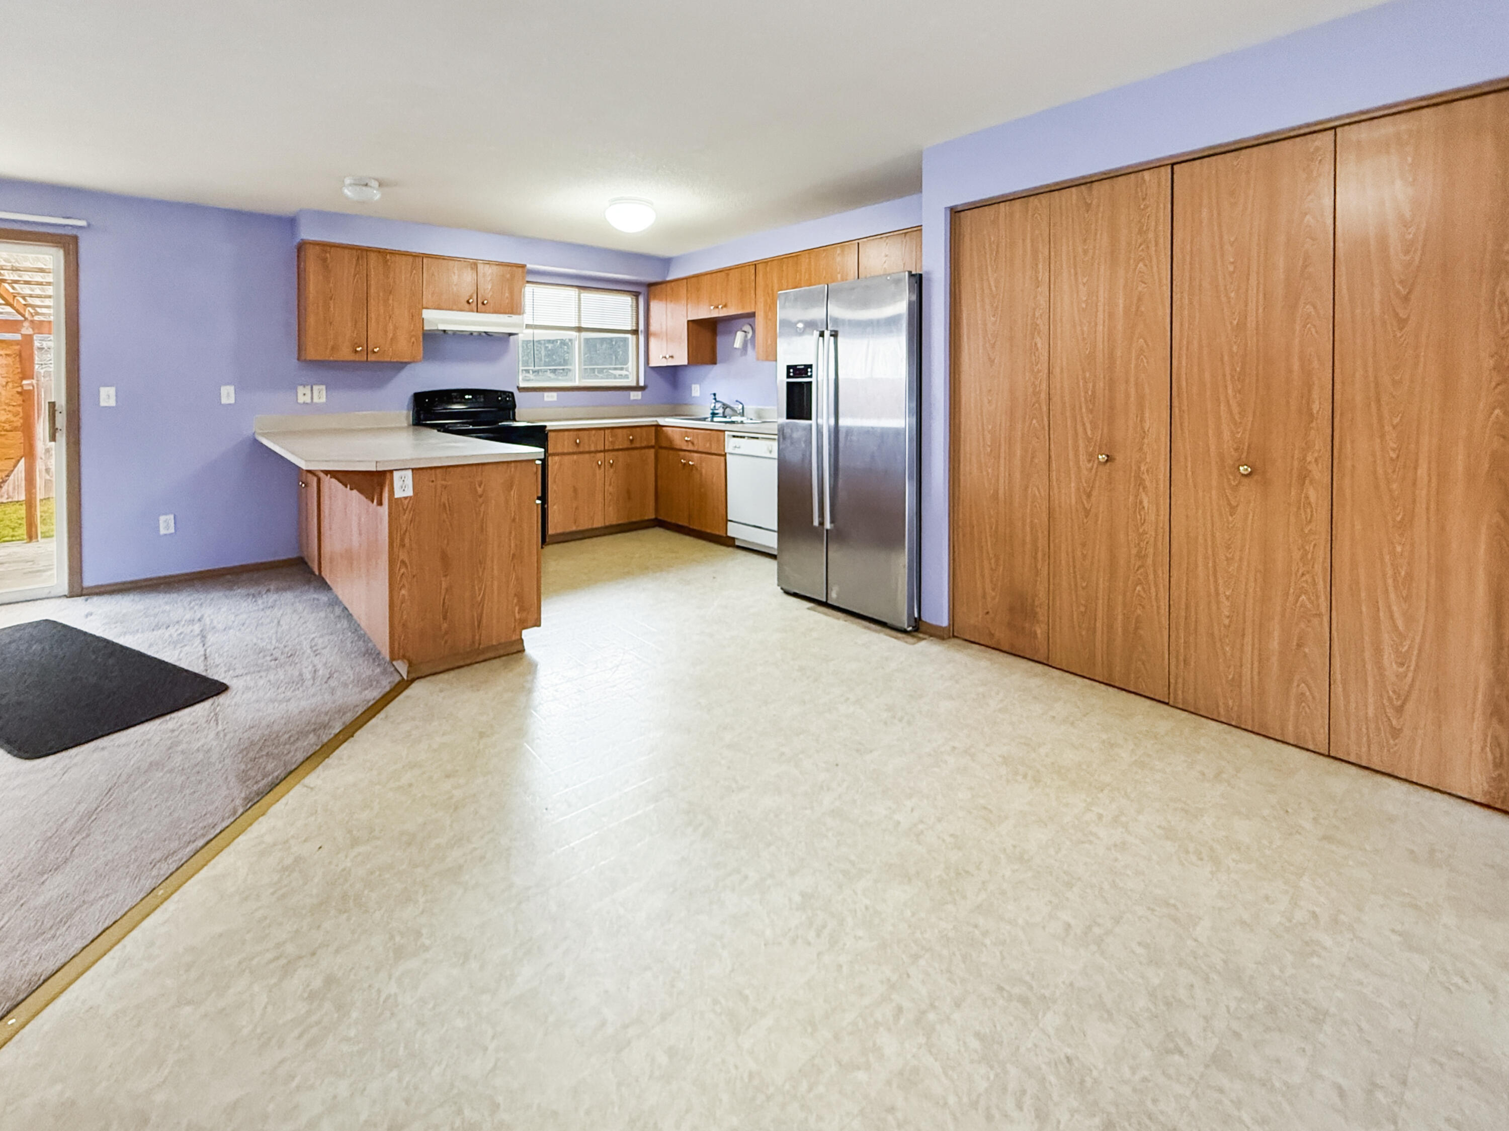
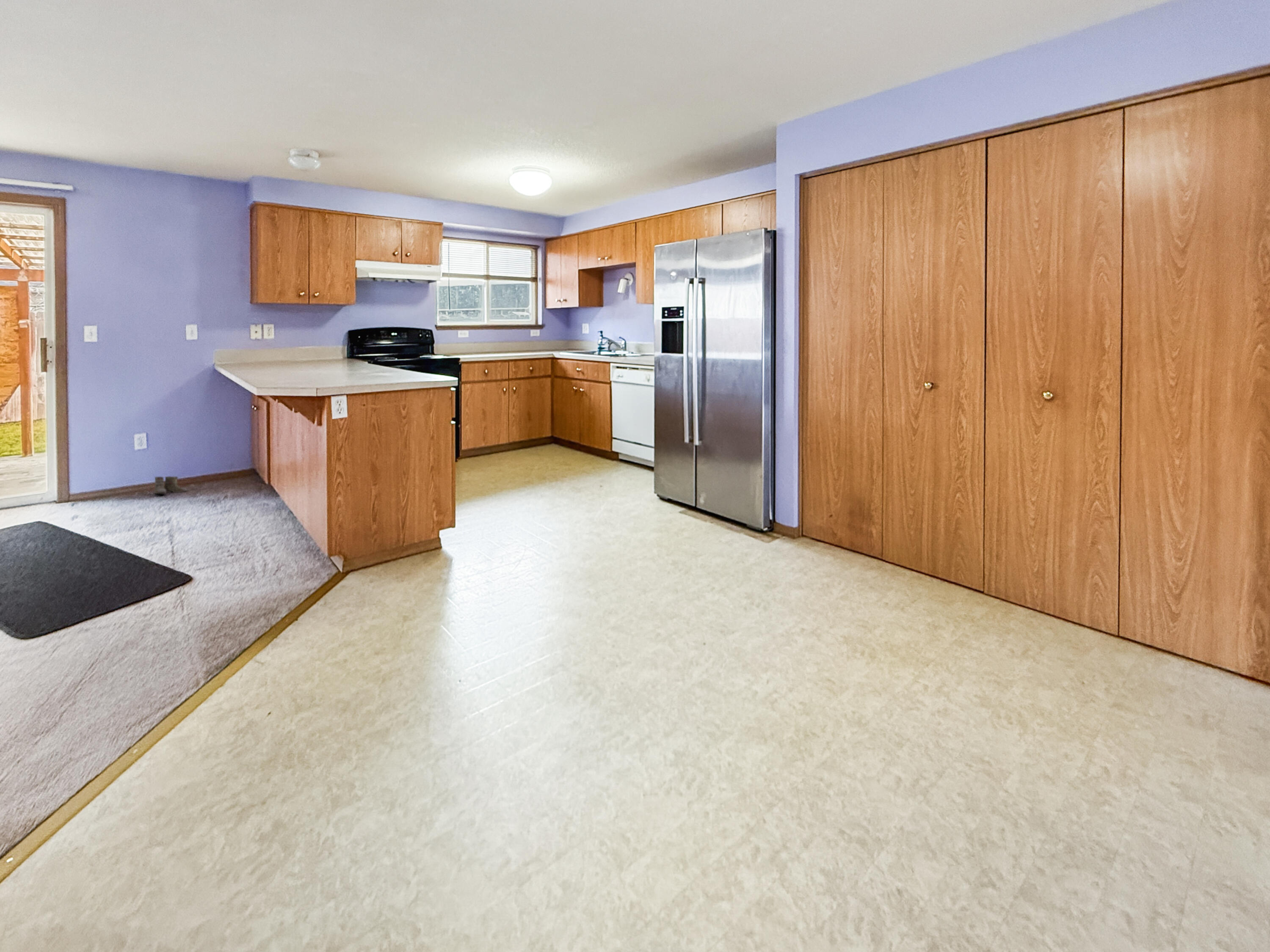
+ boots (167, 484)
